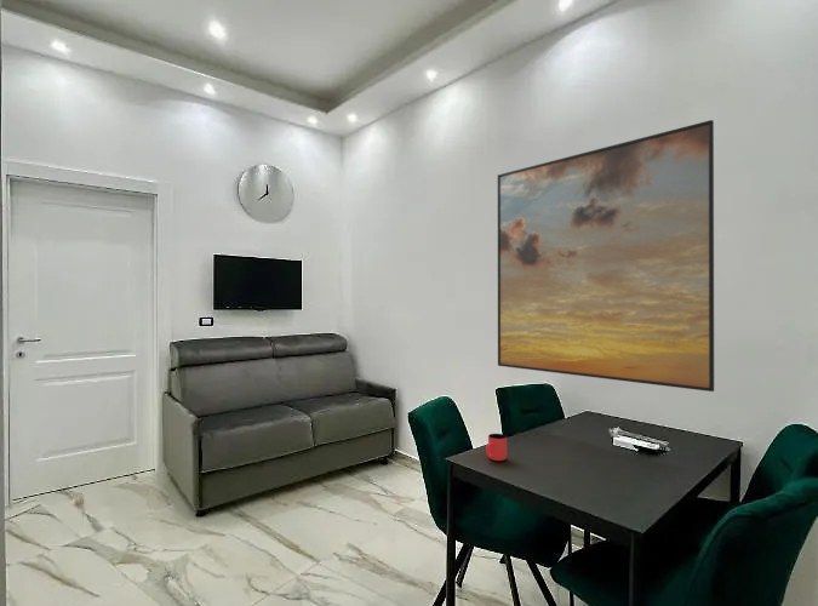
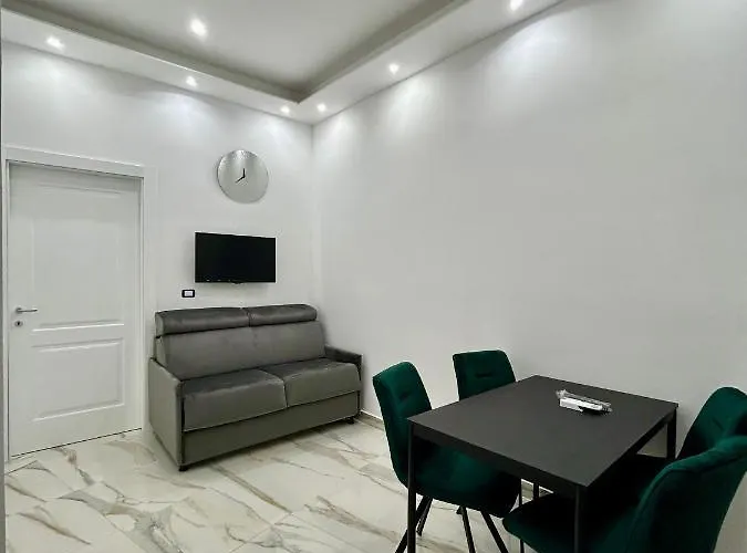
- cup (494, 447)
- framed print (587, 264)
